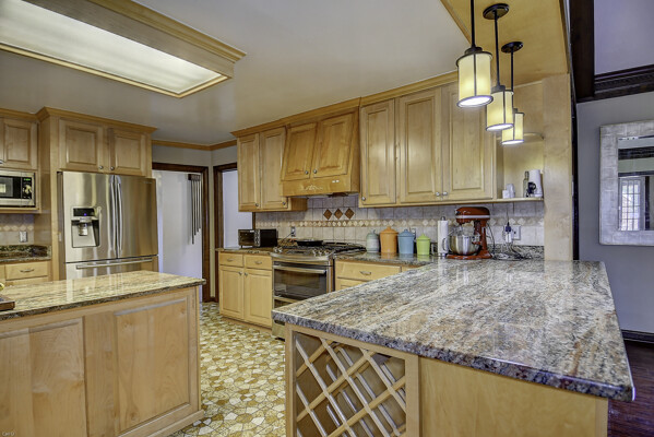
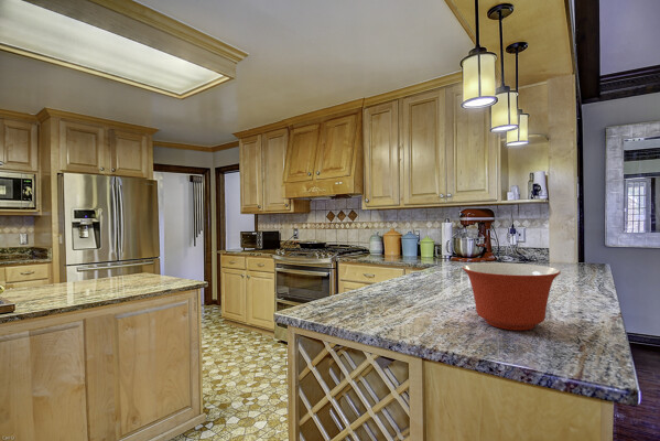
+ mixing bowl (509, 295)
